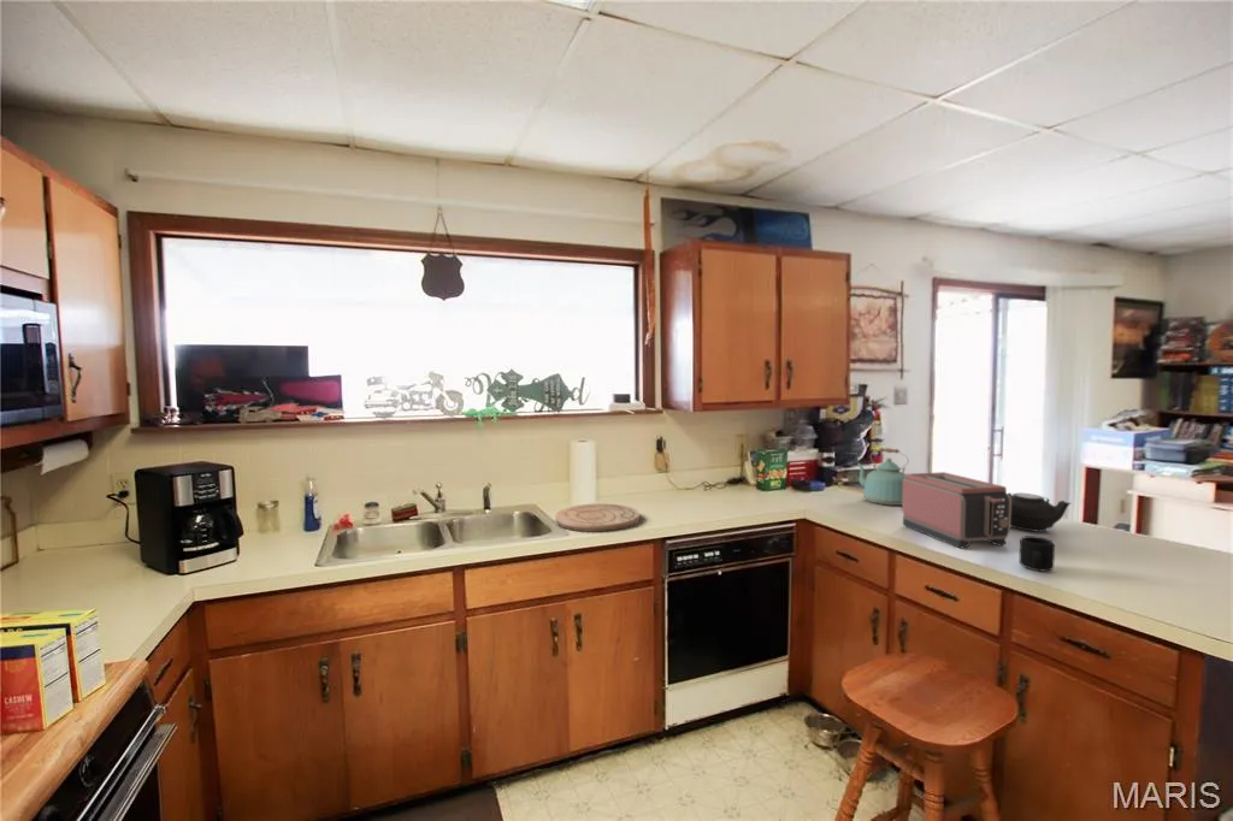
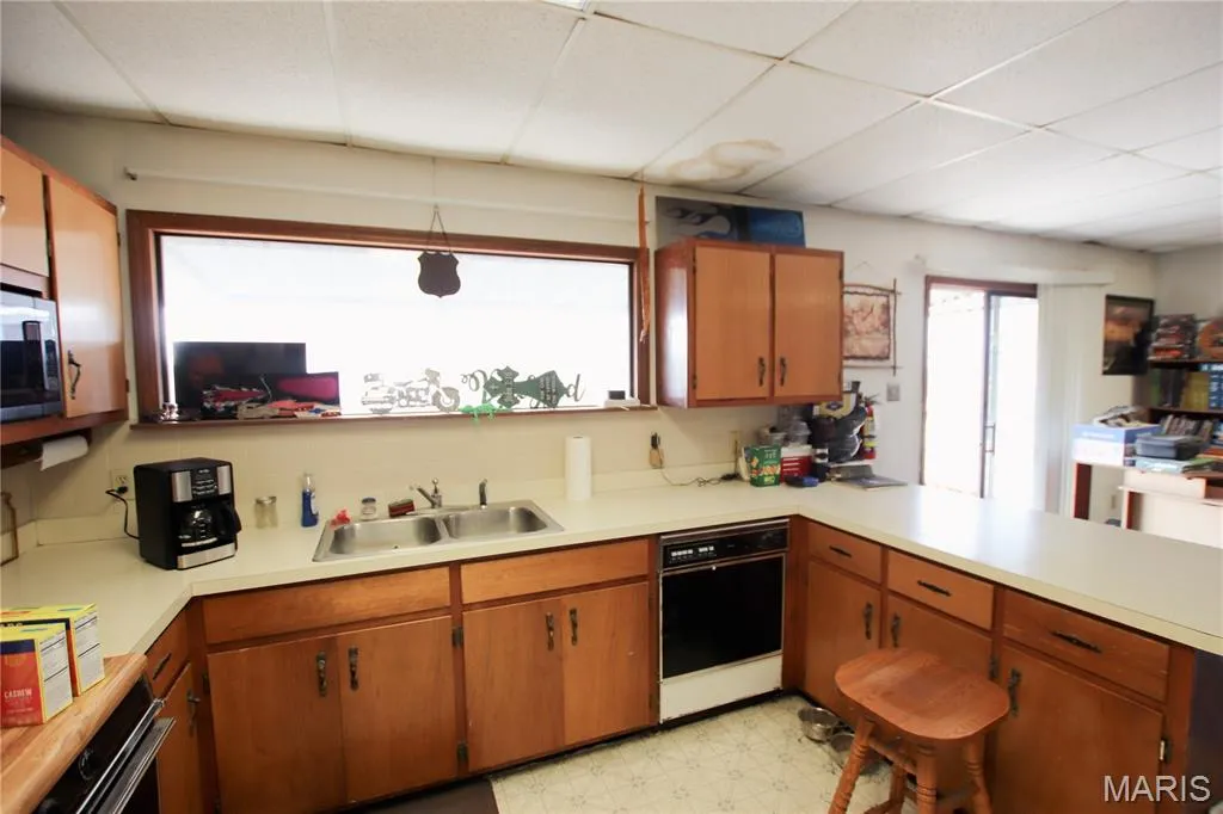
- teapot (1034, 512)
- toaster (956, 508)
- kettle (883, 473)
- cutting board (597, 516)
- mug (1037, 555)
